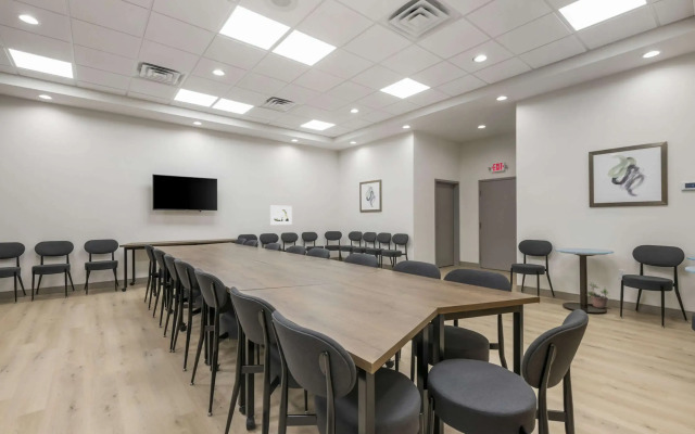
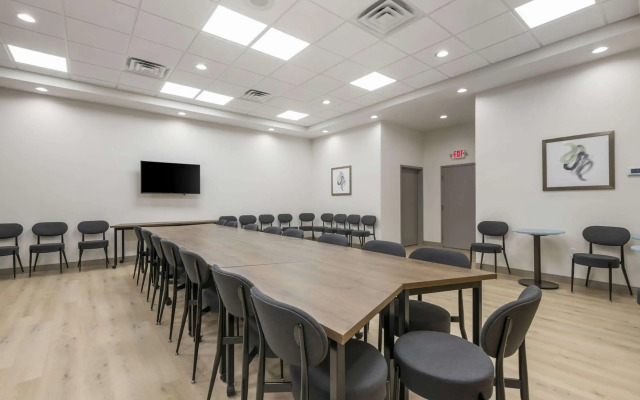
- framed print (281, 215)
- potted plant (598, 294)
